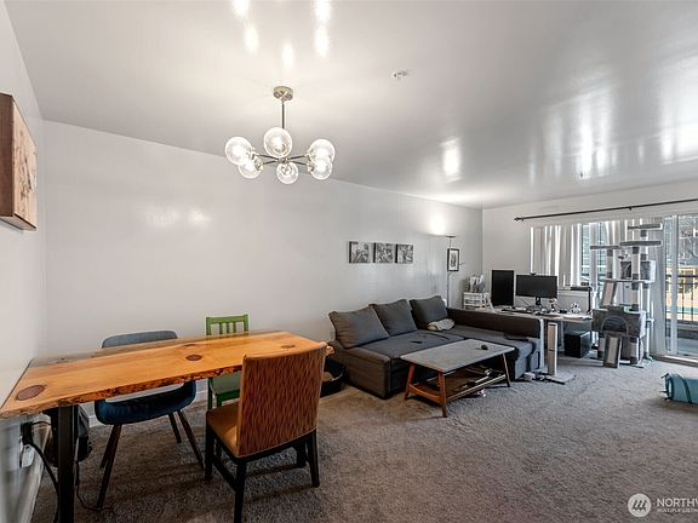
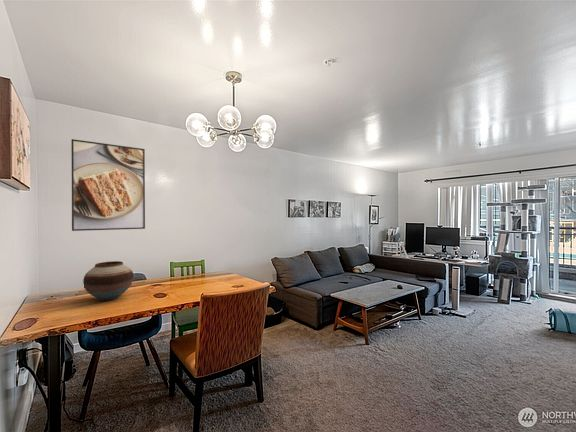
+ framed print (110, 187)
+ vase (109, 280)
